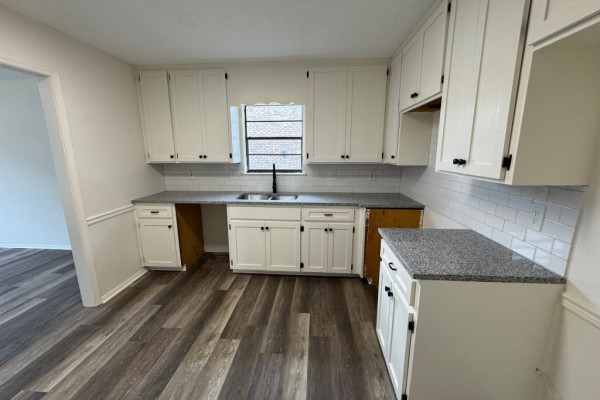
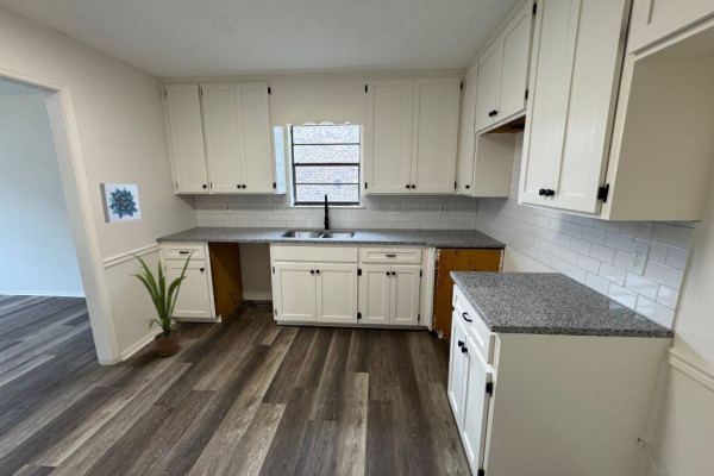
+ house plant (157, 303)
+ wall art (121, 202)
